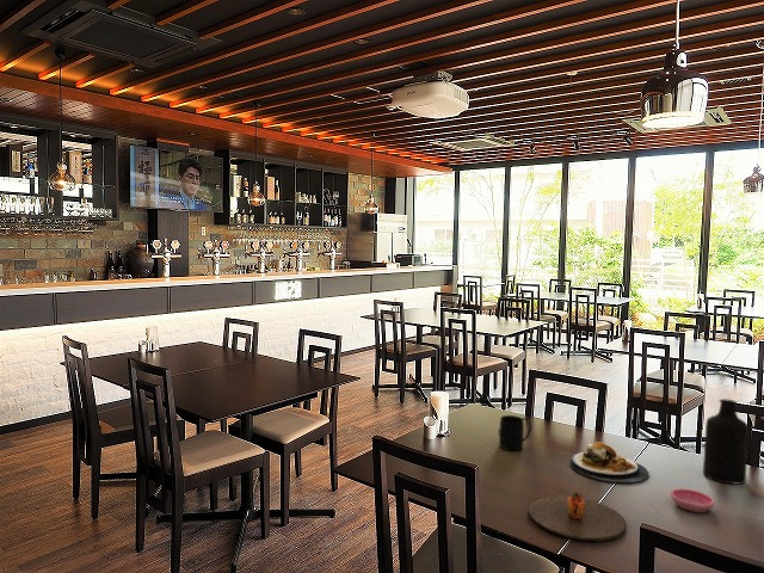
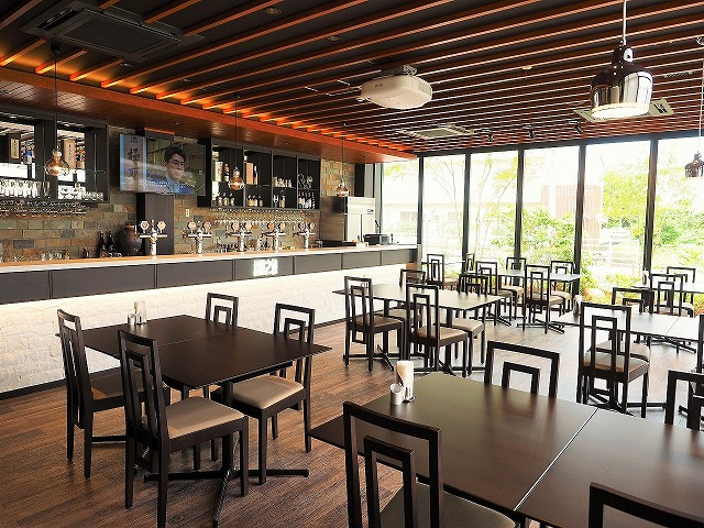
- plate (608, 457)
- bottle (726, 438)
- plate (575, 505)
- saucer (691, 500)
- mug (515, 431)
